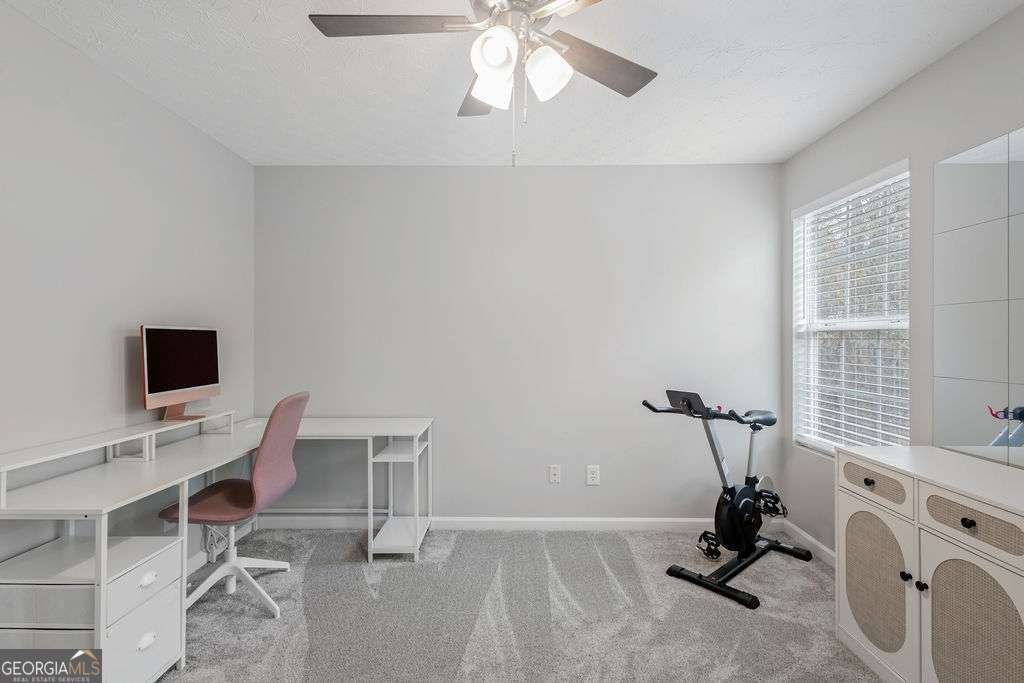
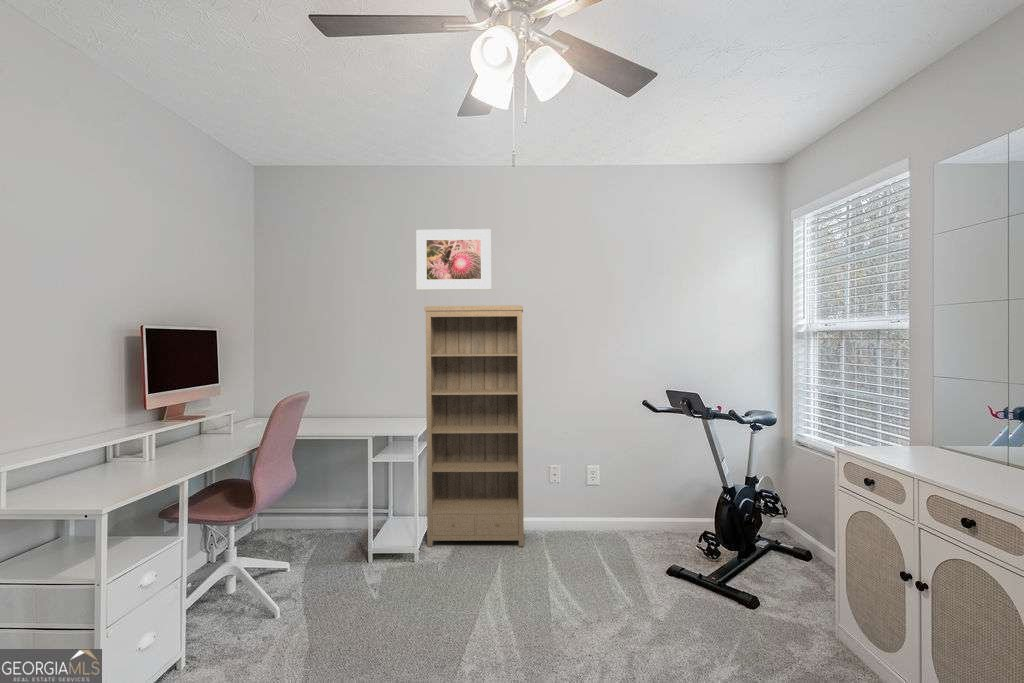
+ bookshelf (476, 422)
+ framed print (453, 259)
